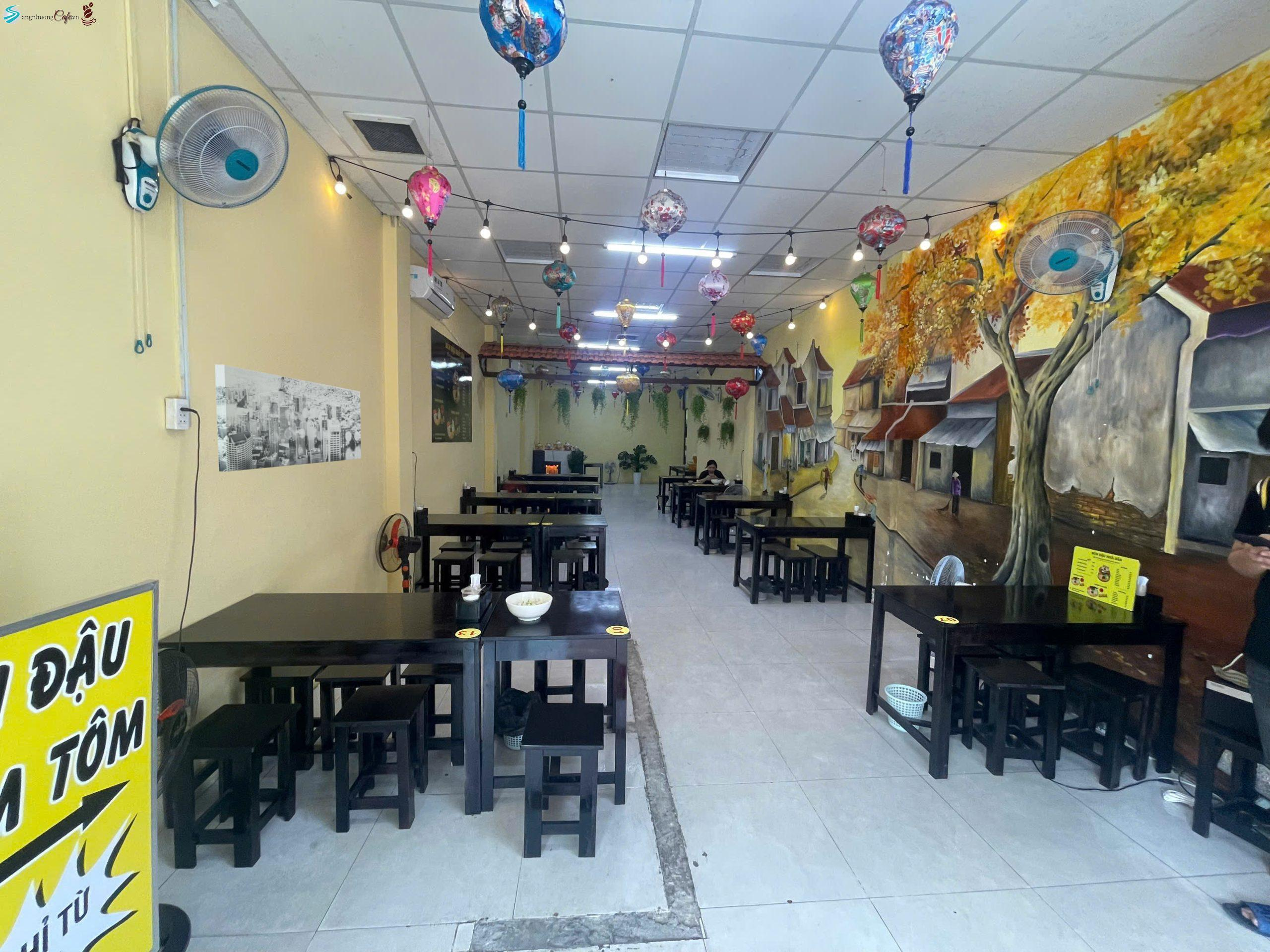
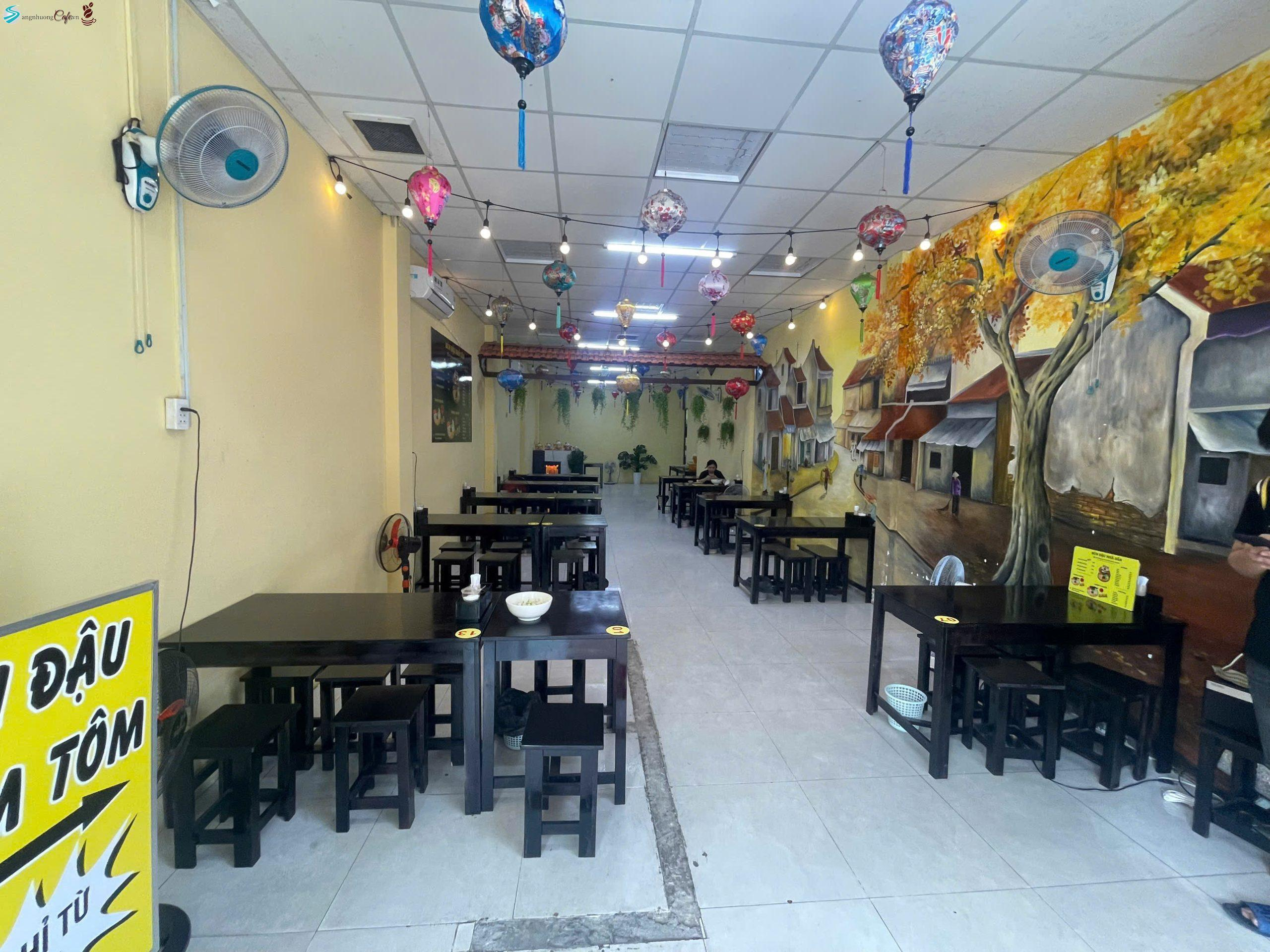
- wall art (305, 422)
